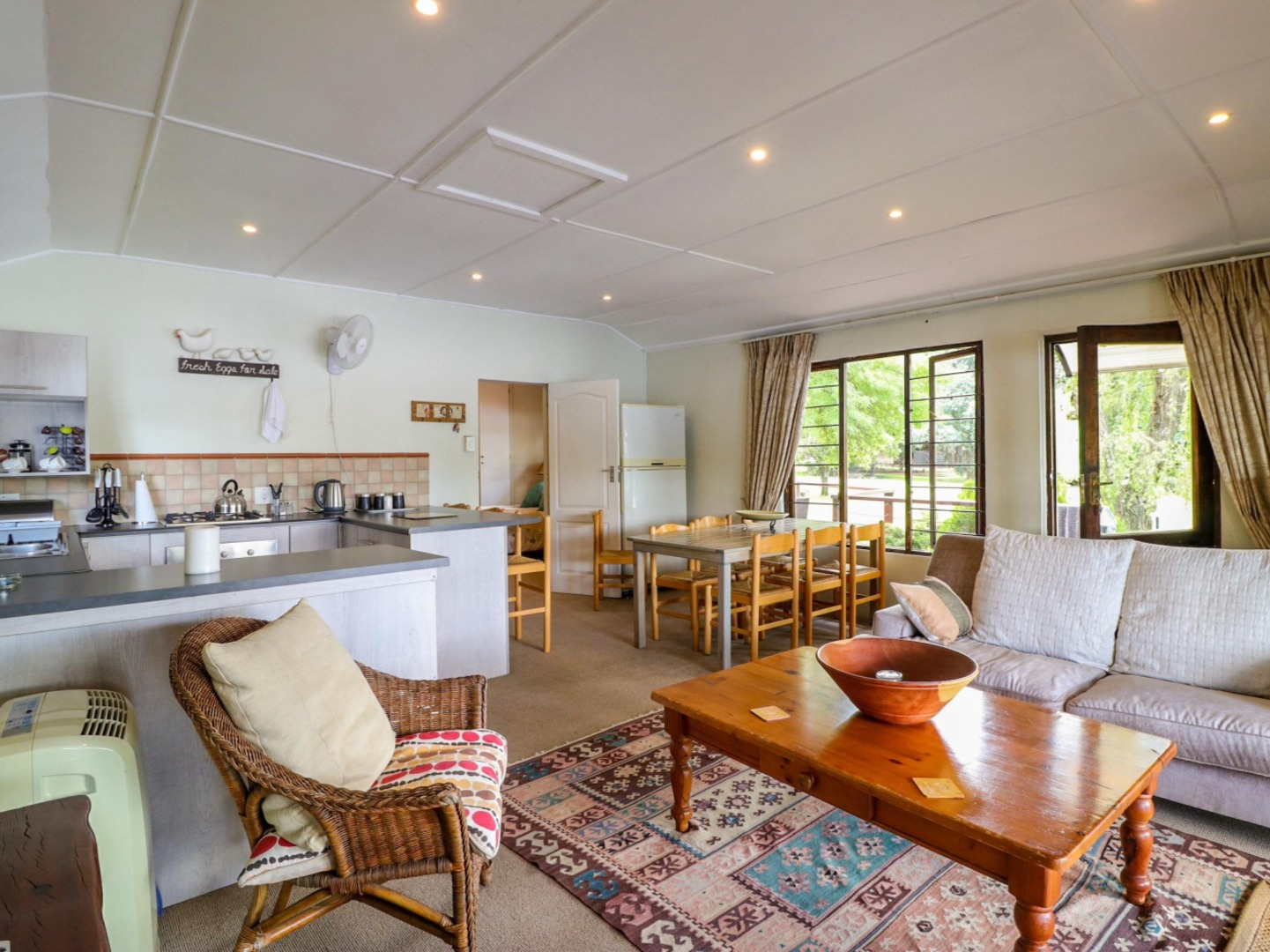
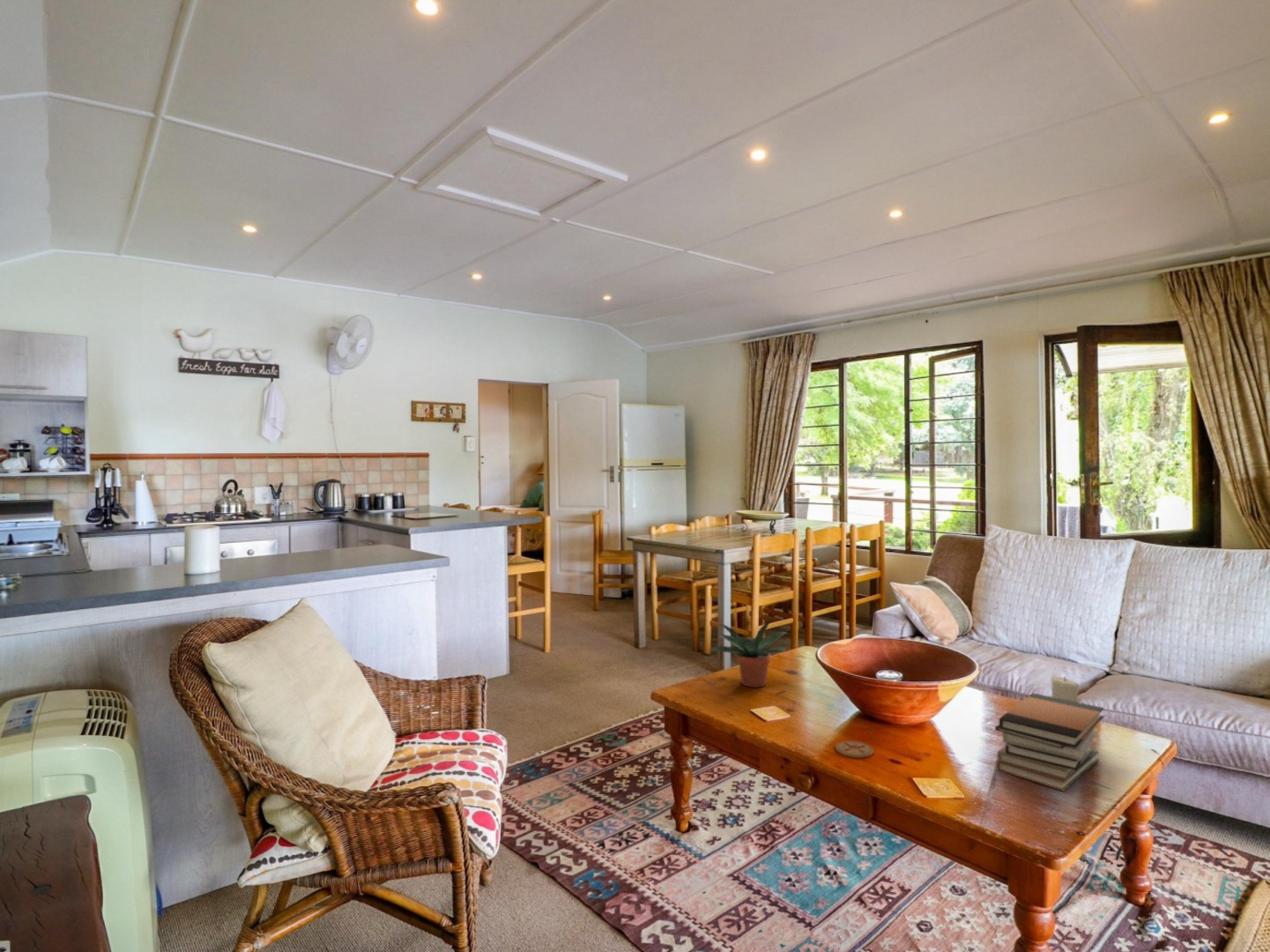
+ candle (1064, 699)
+ coaster (854, 748)
+ book stack (1051, 739)
+ potted plant (752, 649)
